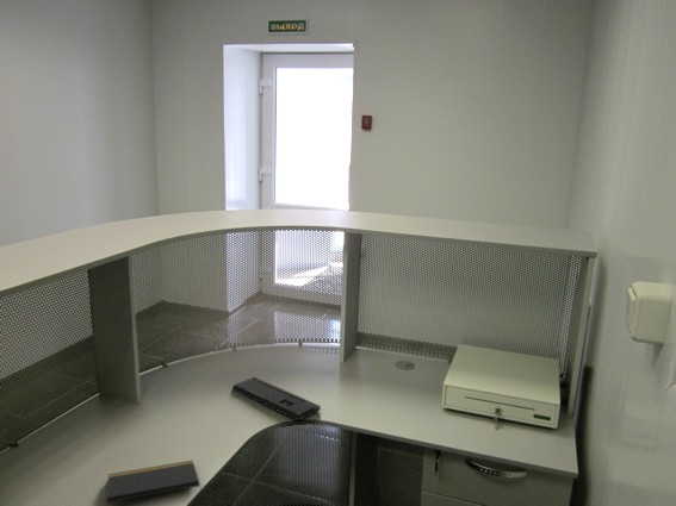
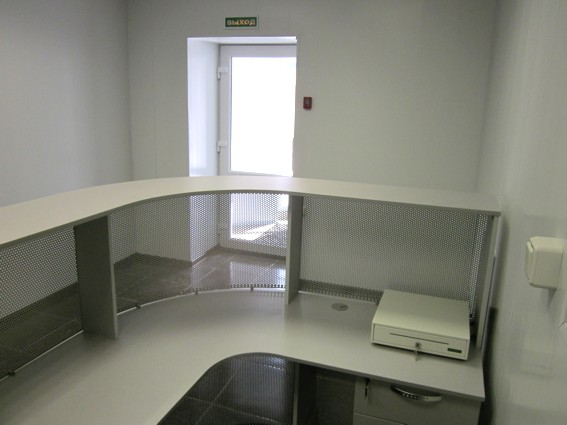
- keyboard (274, 396)
- notepad (153, 480)
